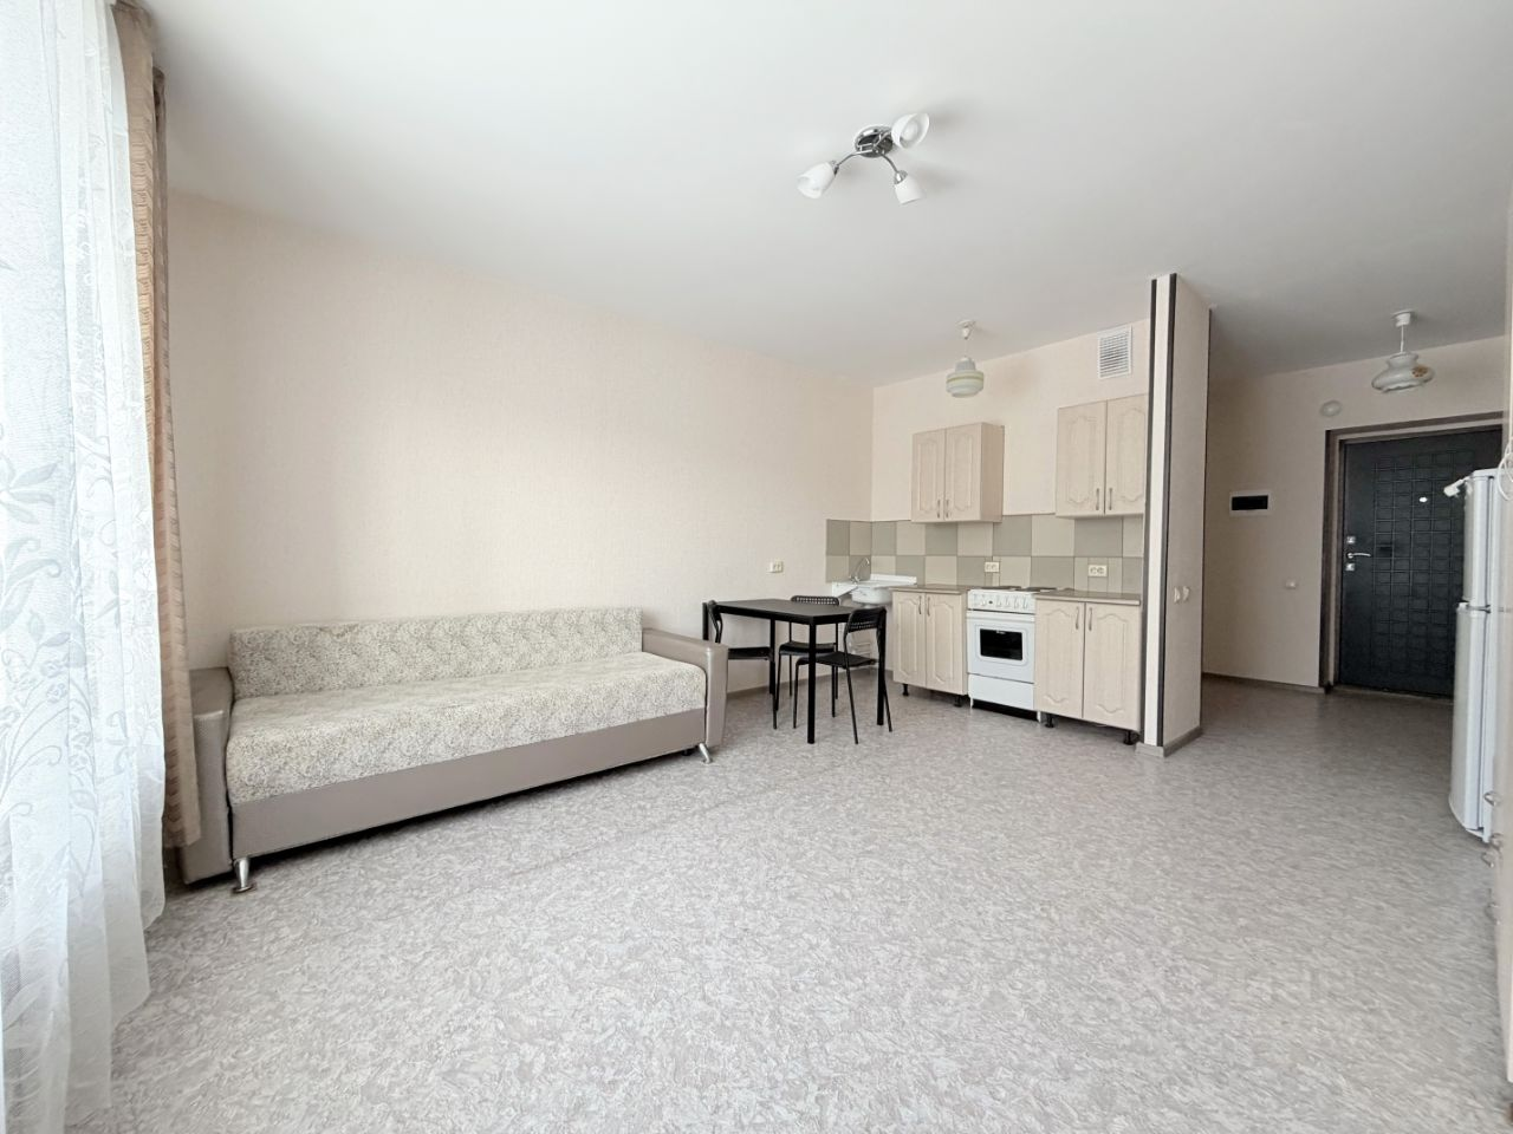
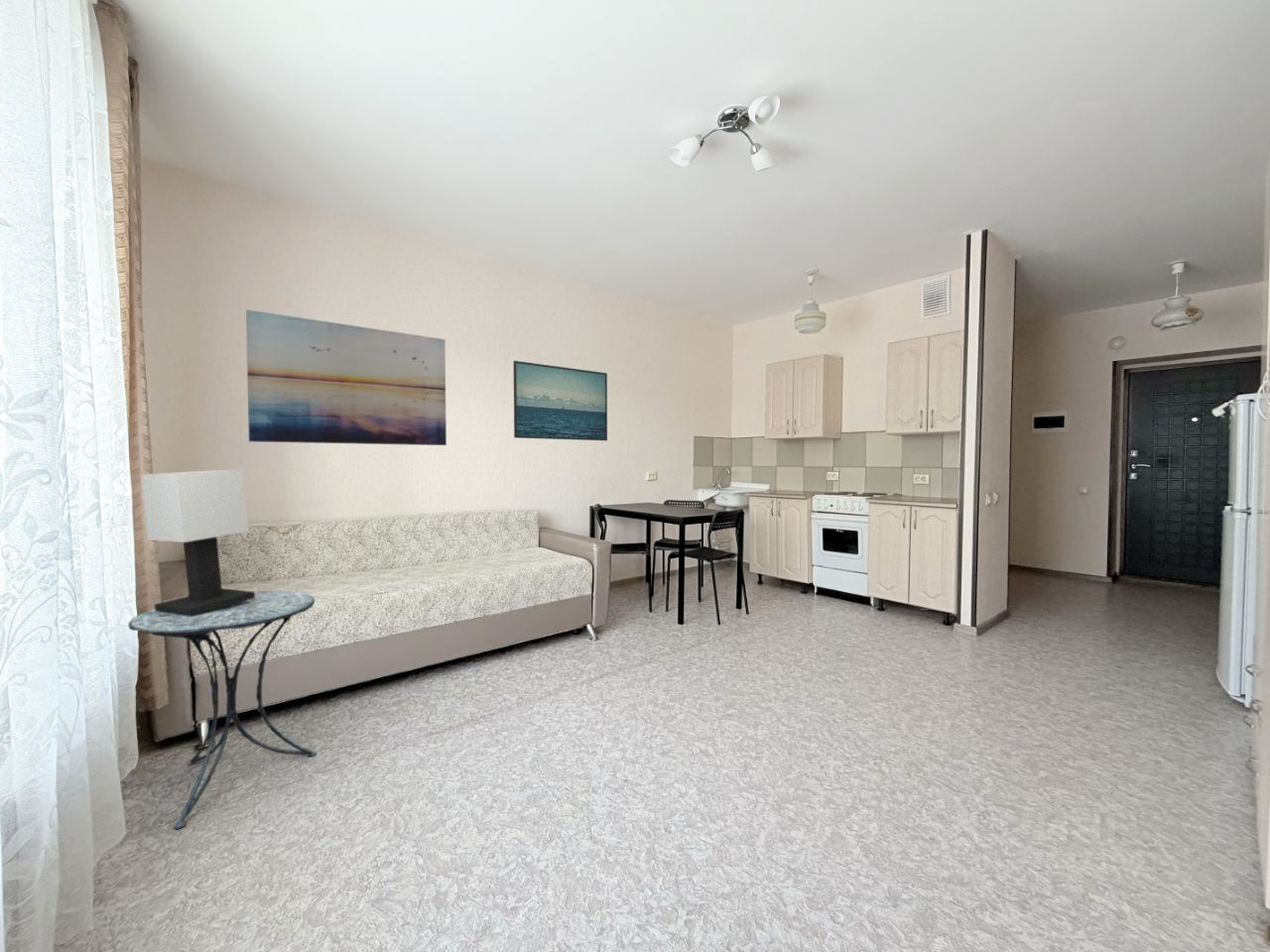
+ table lamp (204, 539)
+ side table (231, 692)
+ wall art (356, 385)
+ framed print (563, 403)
